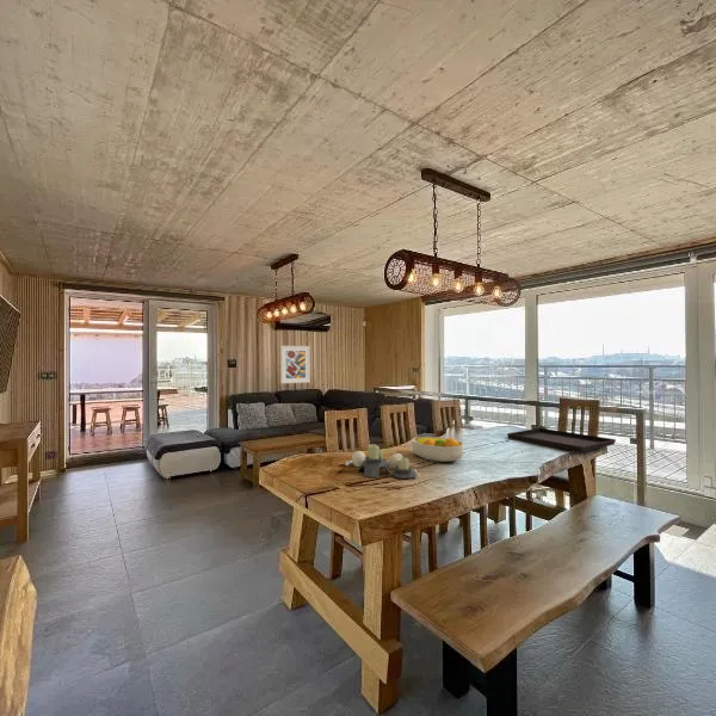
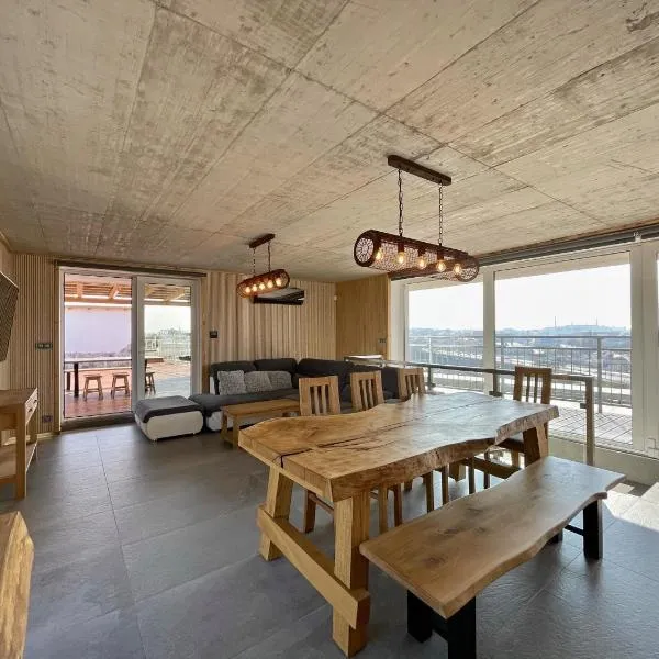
- fruit bowl (437, 445)
- serving tray (558, 438)
- candle holder (379, 456)
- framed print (295, 364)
